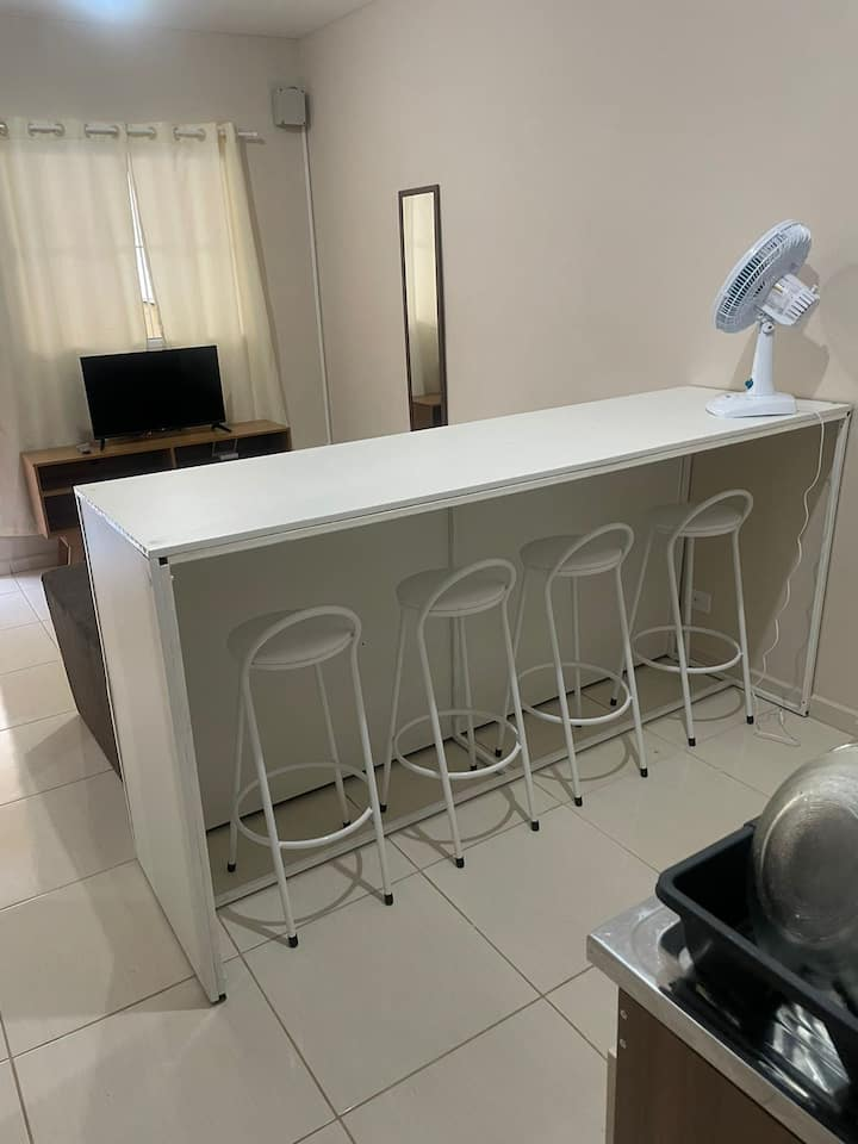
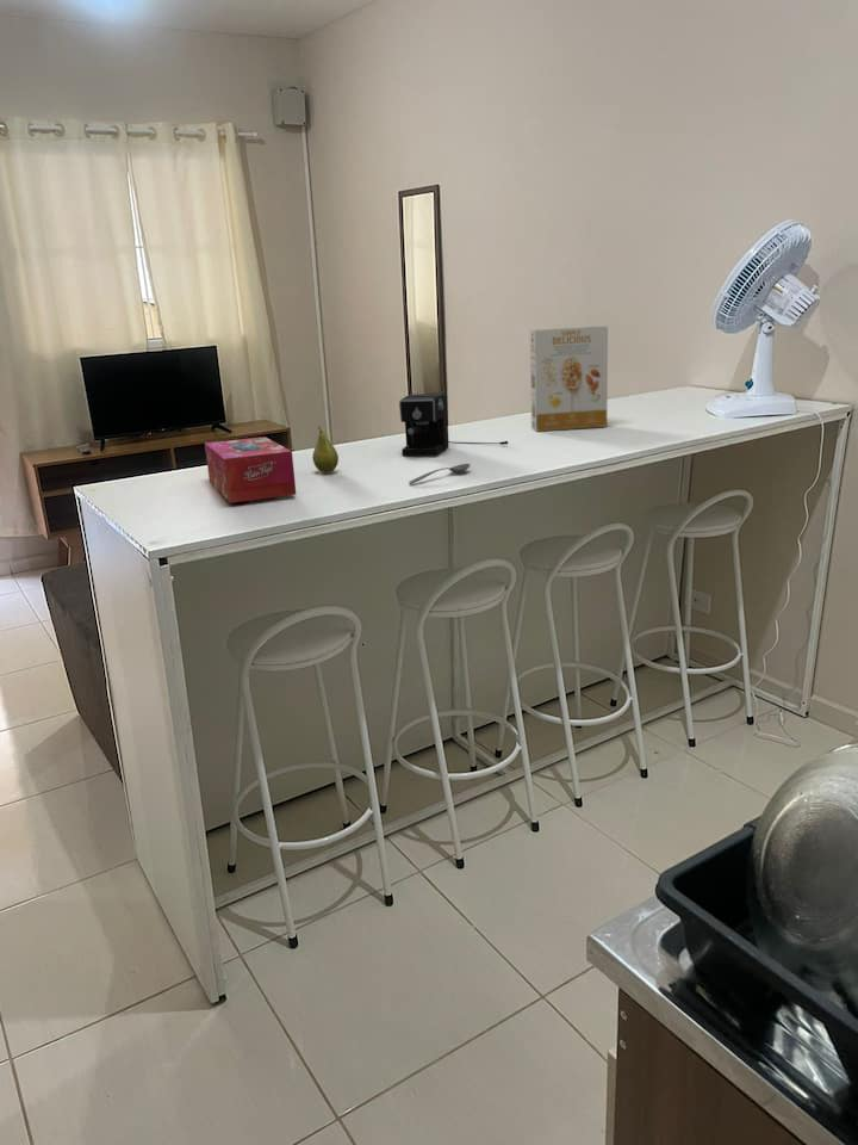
+ tissue box (248, 468)
+ cereal box (568, 378)
+ fruit (324, 448)
+ coffee maker (447, 422)
+ soupspoon (439, 470)
